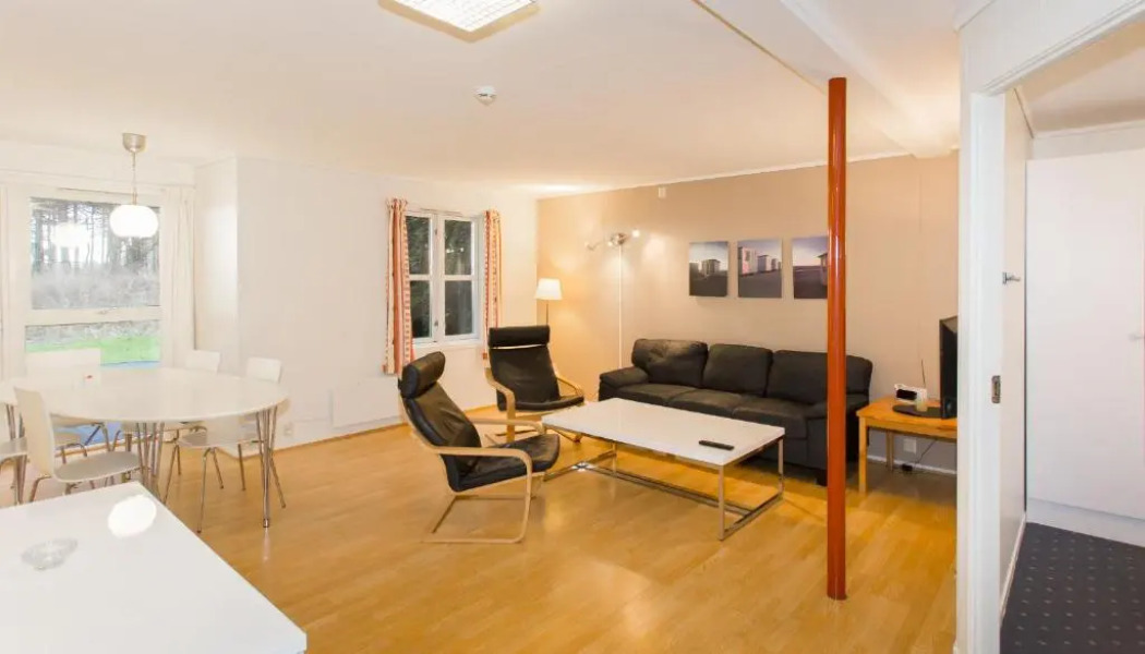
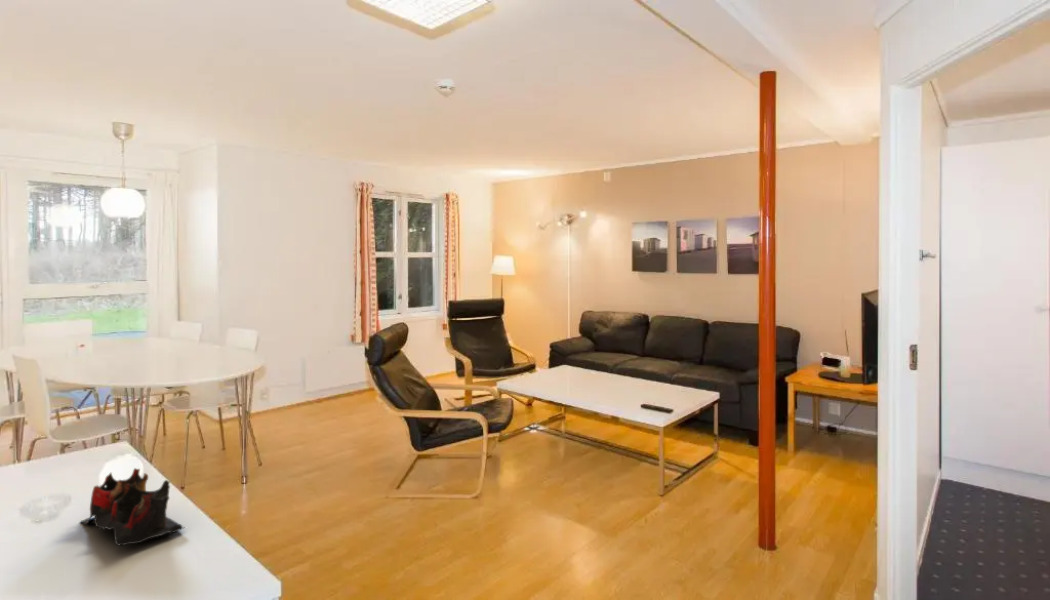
+ decorative bowl (131, 503)
